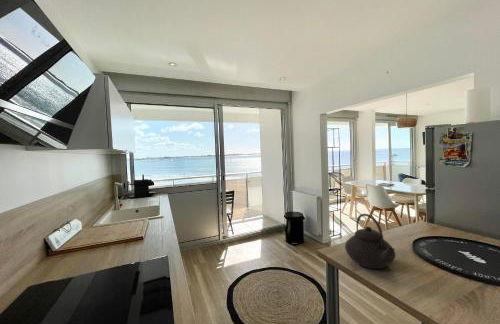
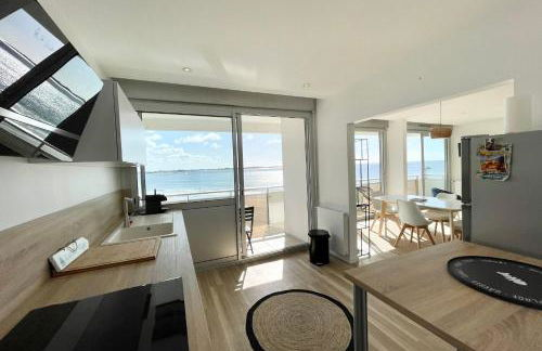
- teapot (371, 240)
